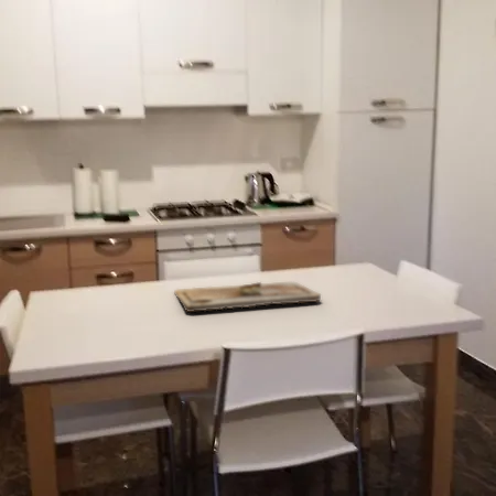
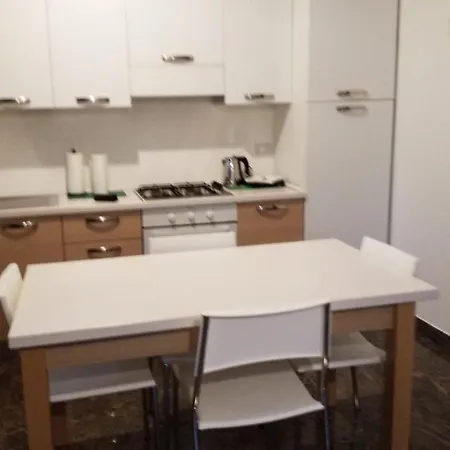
- cutting board (245, 288)
